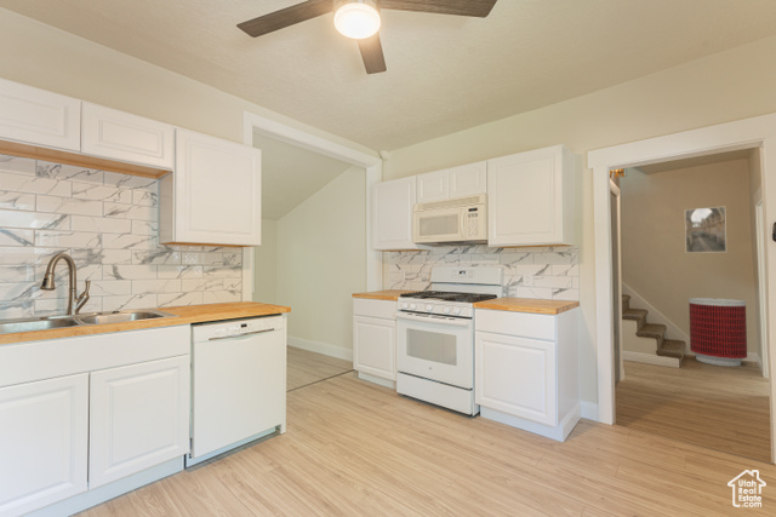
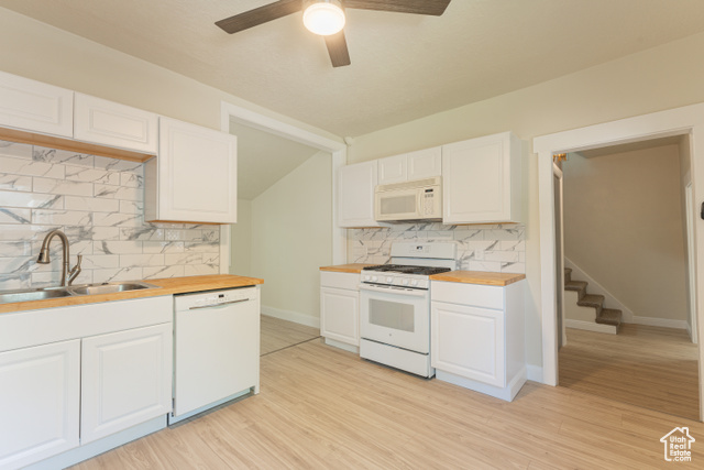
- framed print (704, 230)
- trash can (717, 331)
